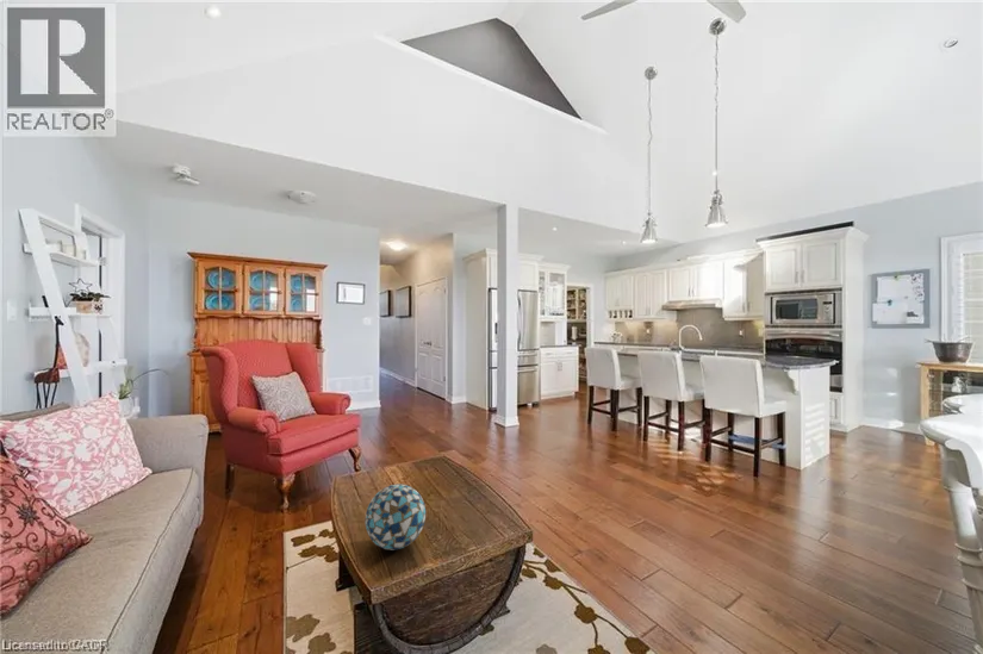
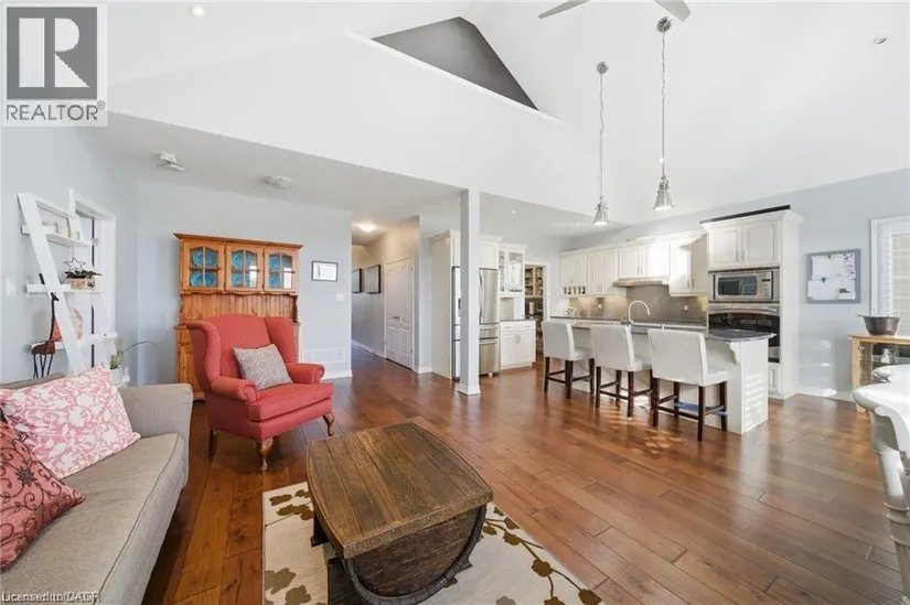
- decorative ball (396, 516)
